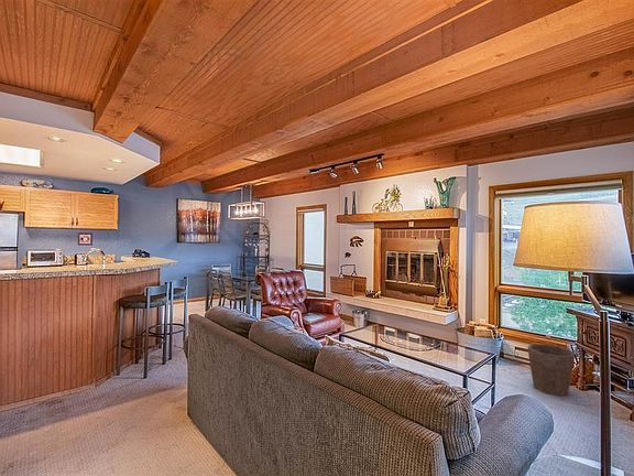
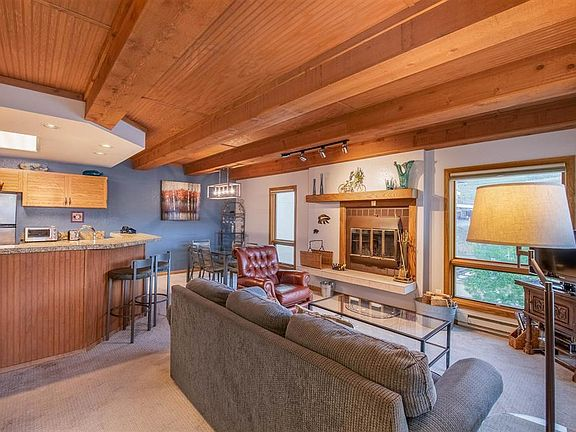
- waste bin (550, 369)
